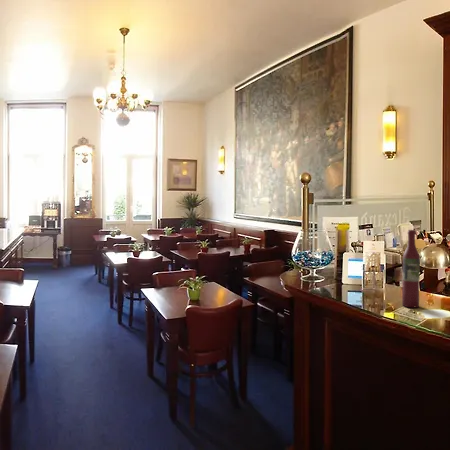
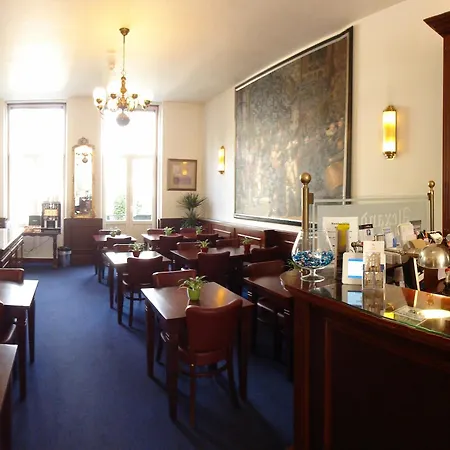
- wine bottle (411, 267)
